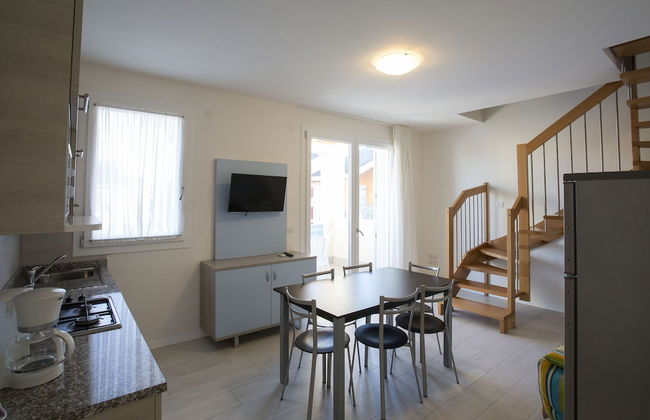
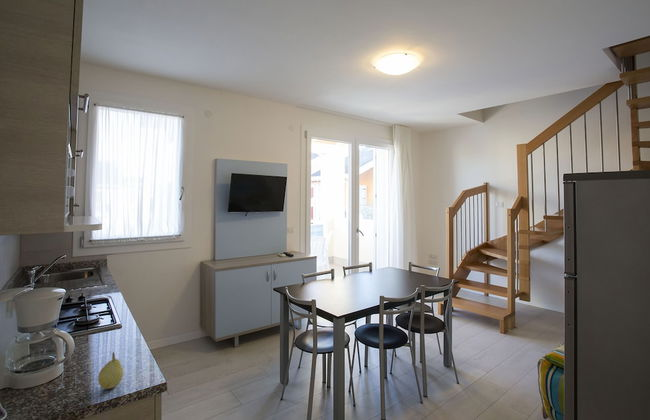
+ fruit (111, 369)
